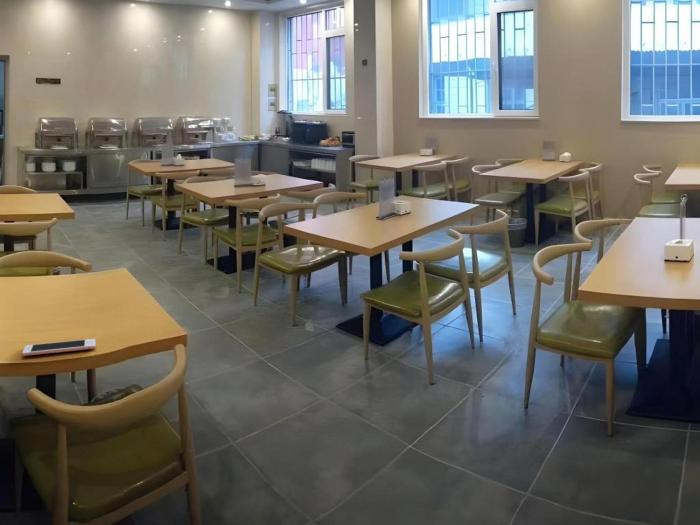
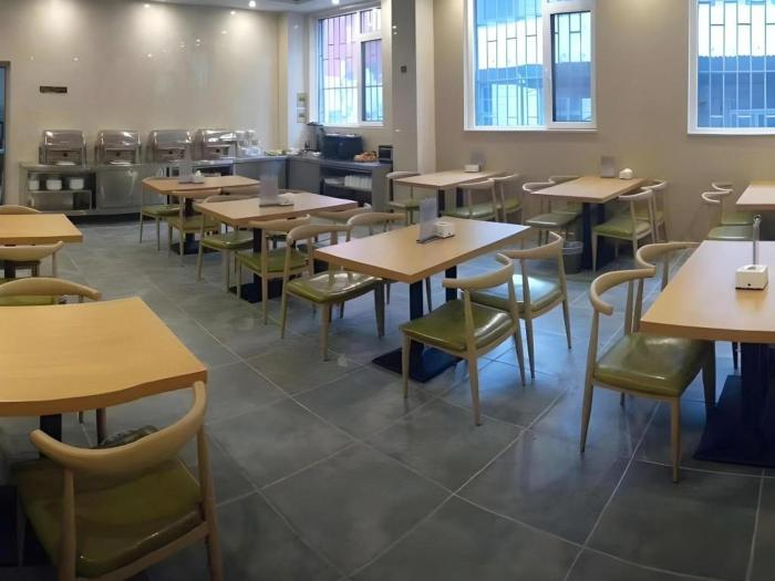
- cell phone (60, 347)
